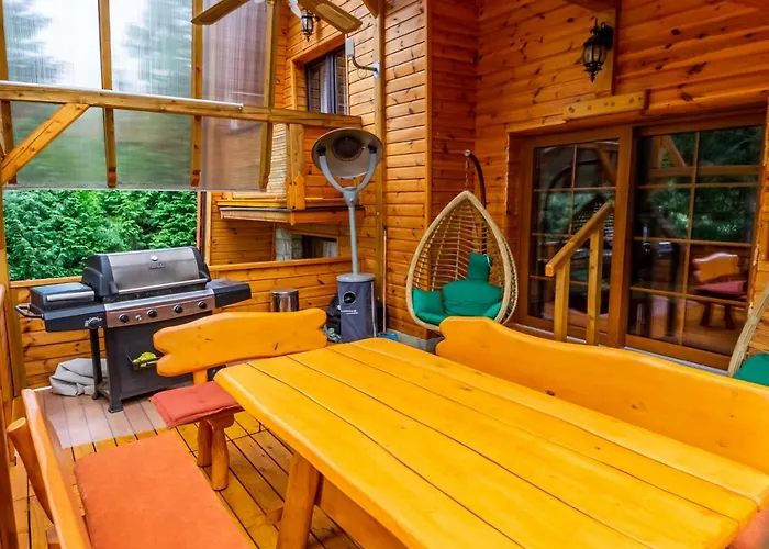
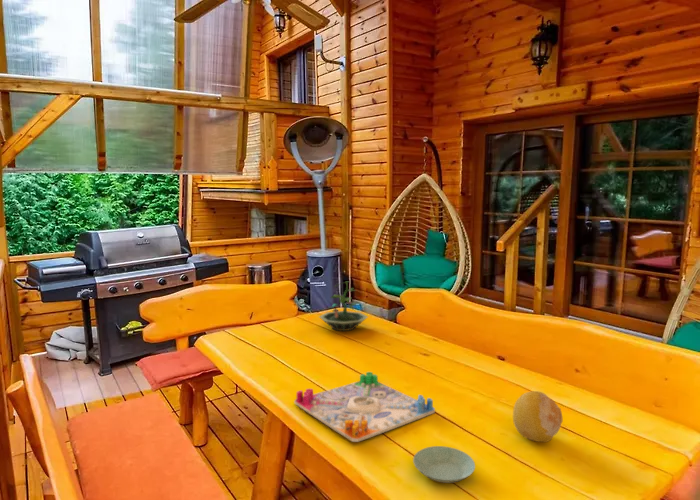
+ board game (363, 401)
+ terrarium (344, 292)
+ fruit (537, 416)
+ saucer (443, 467)
